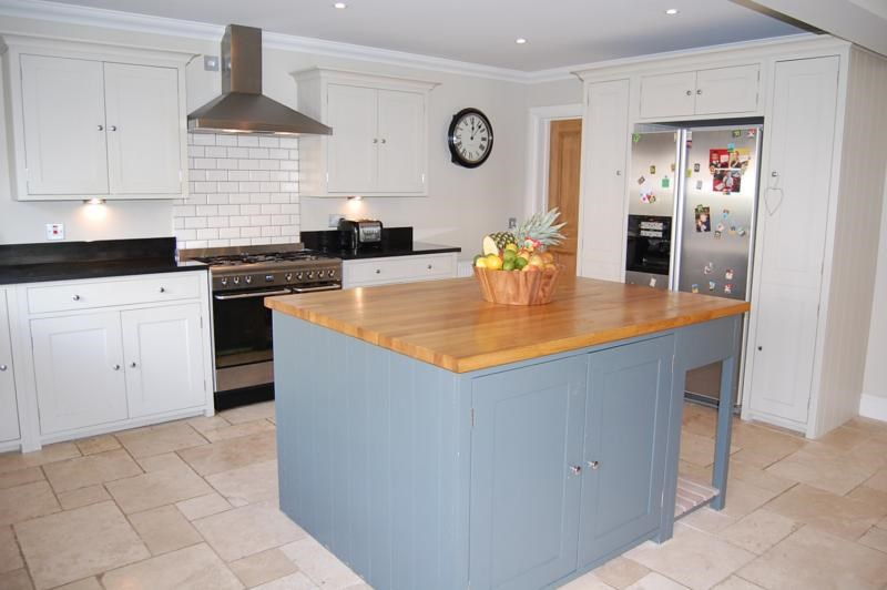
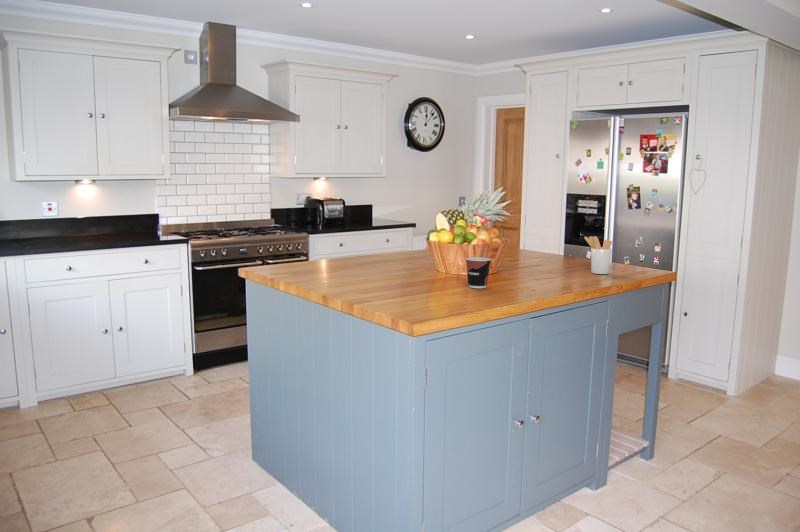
+ cup (477, 272)
+ utensil holder (597, 254)
